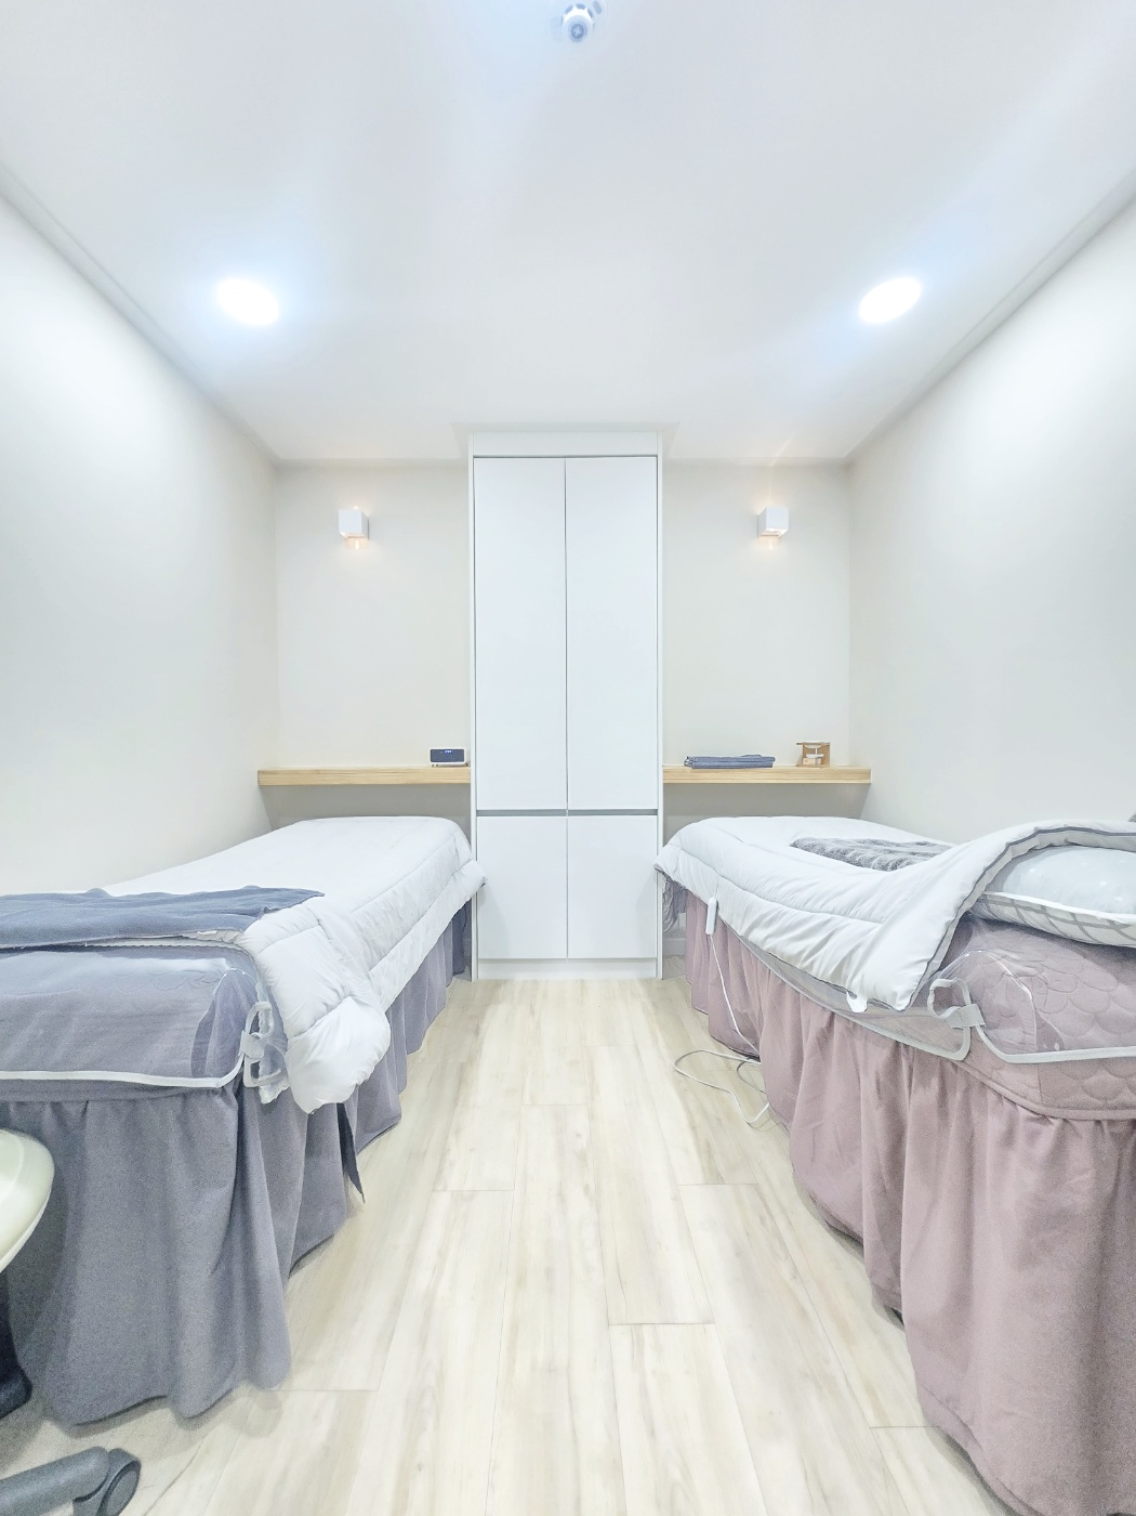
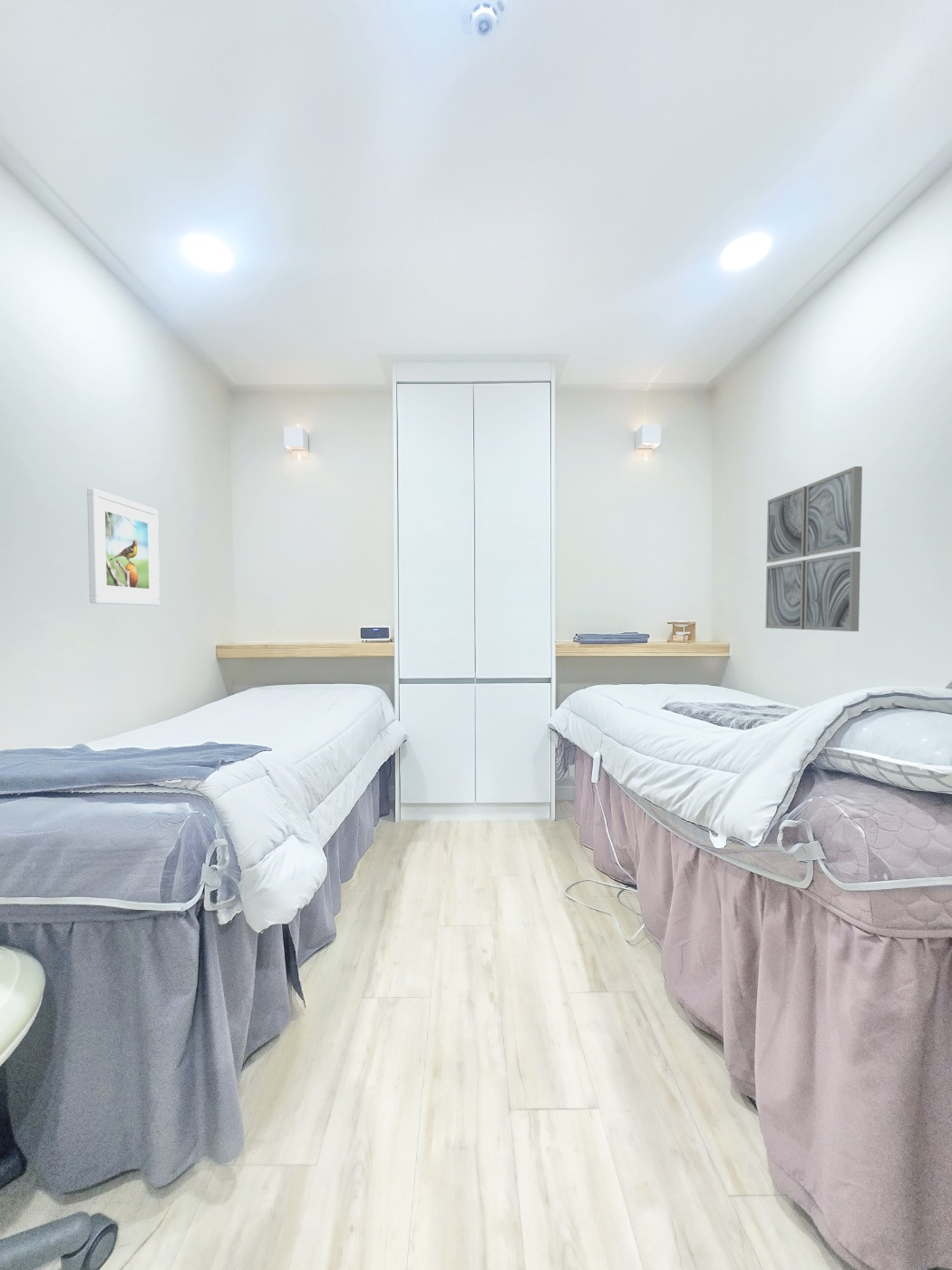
+ wall art (808, 559)
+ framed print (127, 552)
